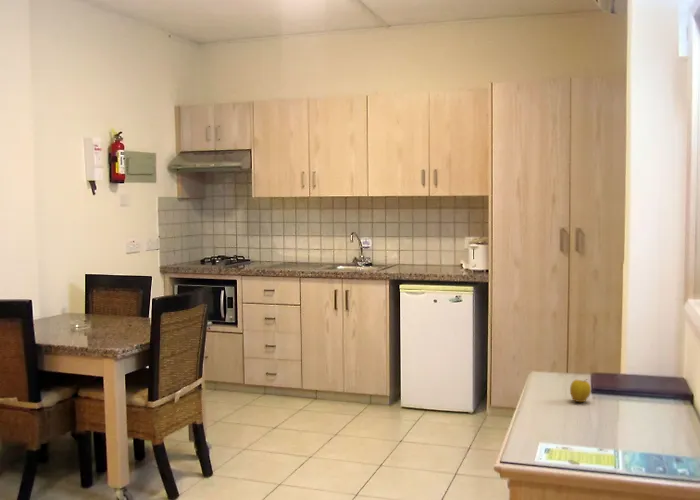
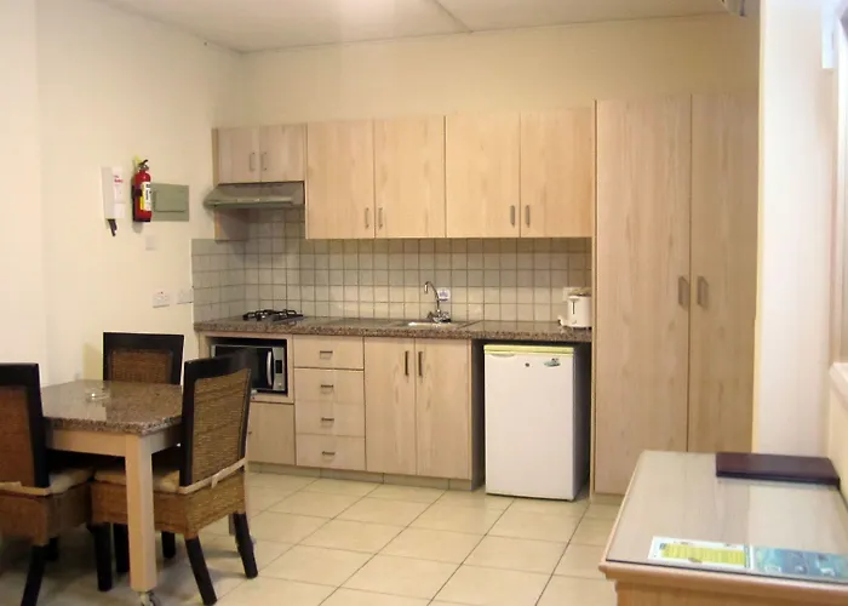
- apple (580, 390)
